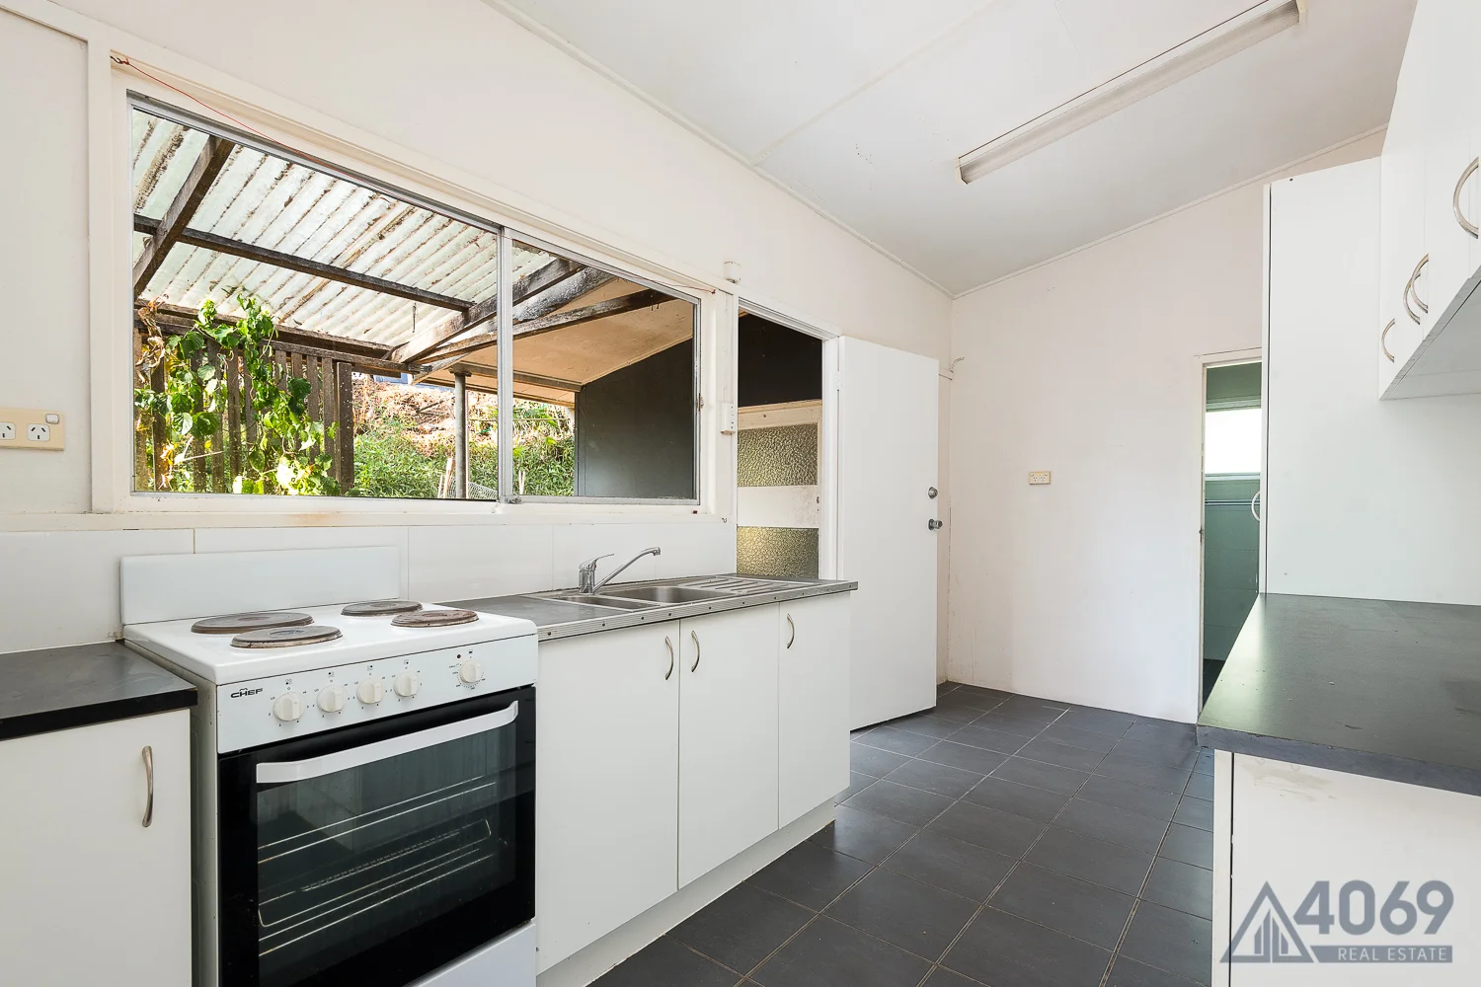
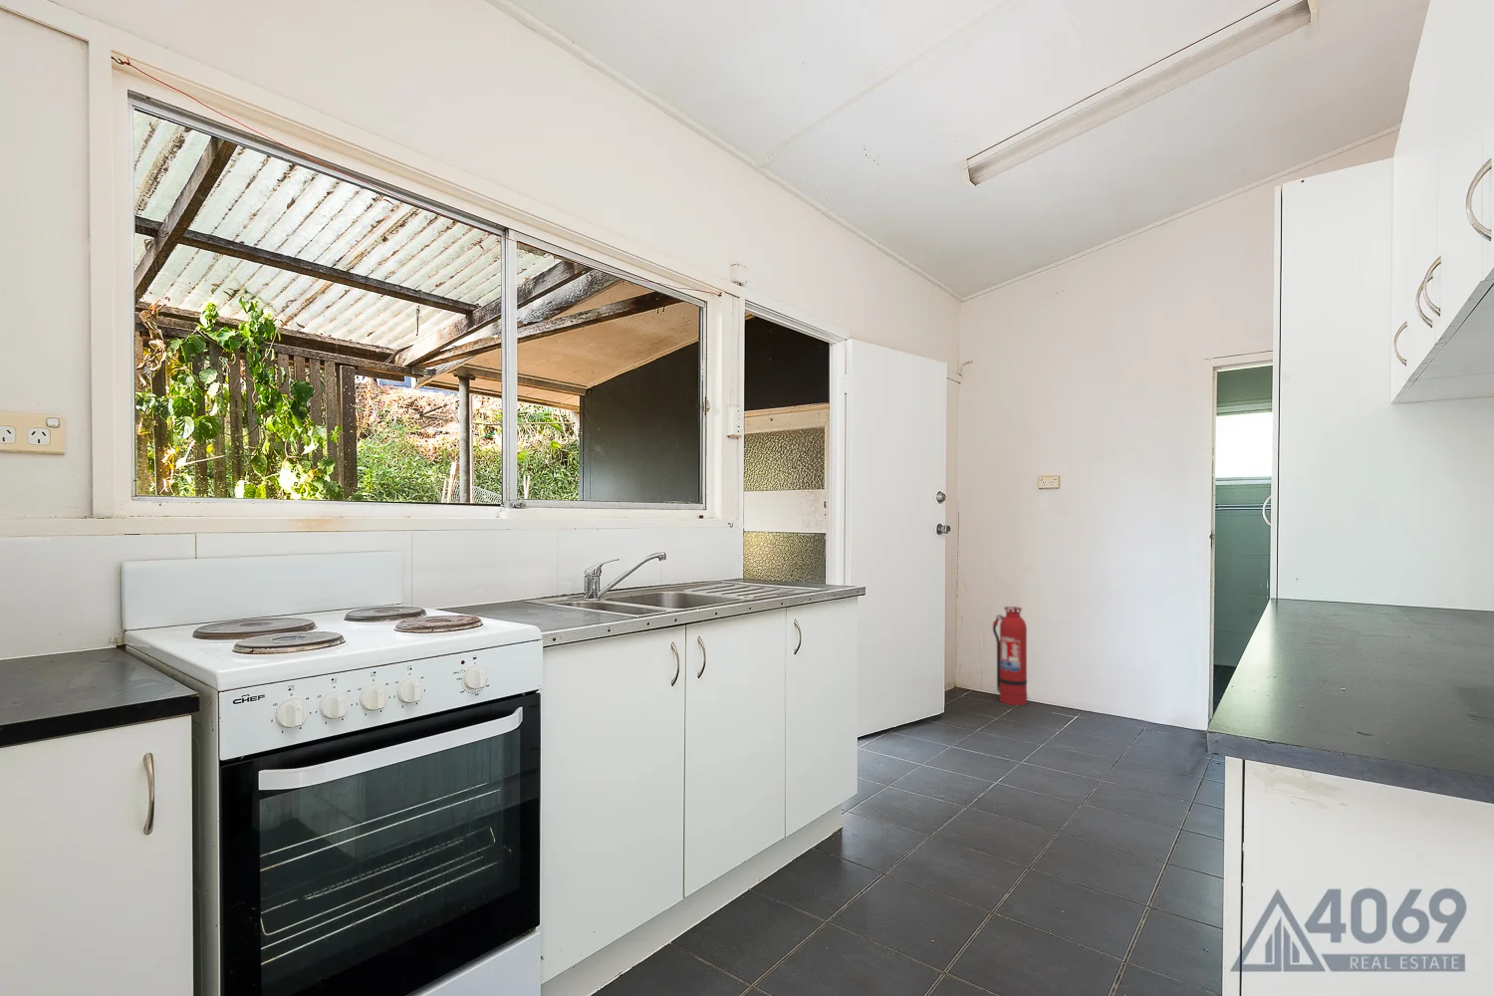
+ fire extinguisher (1009, 654)
